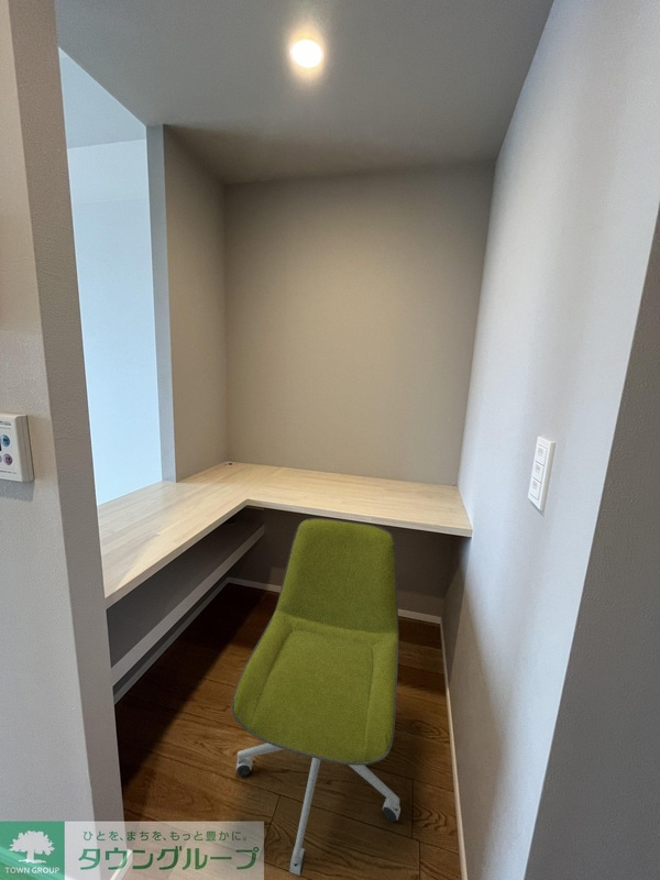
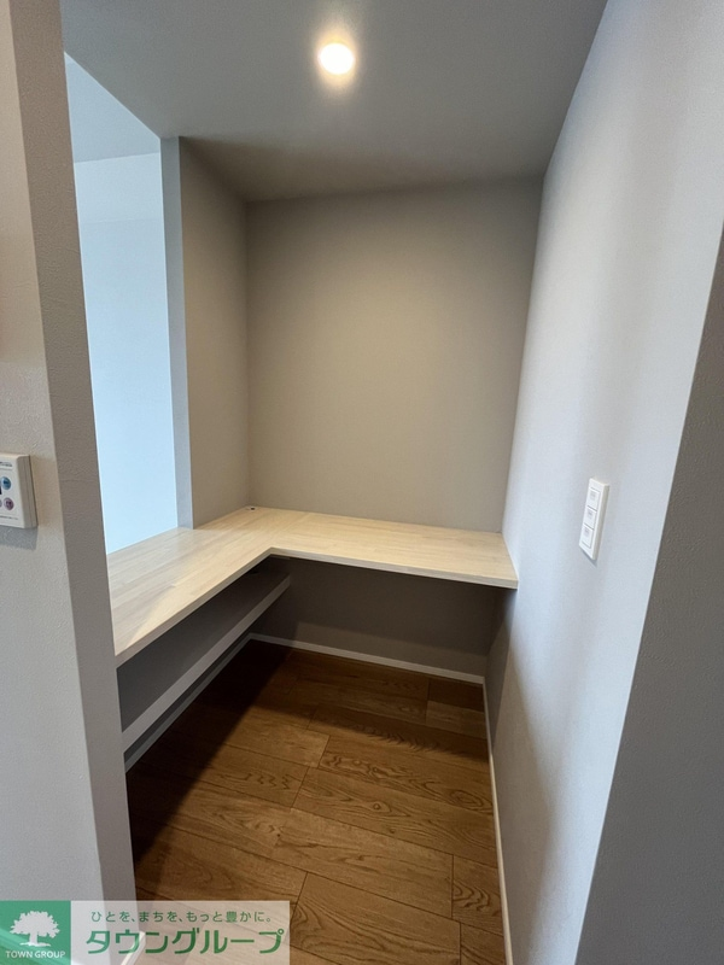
- office chair (324, 668)
